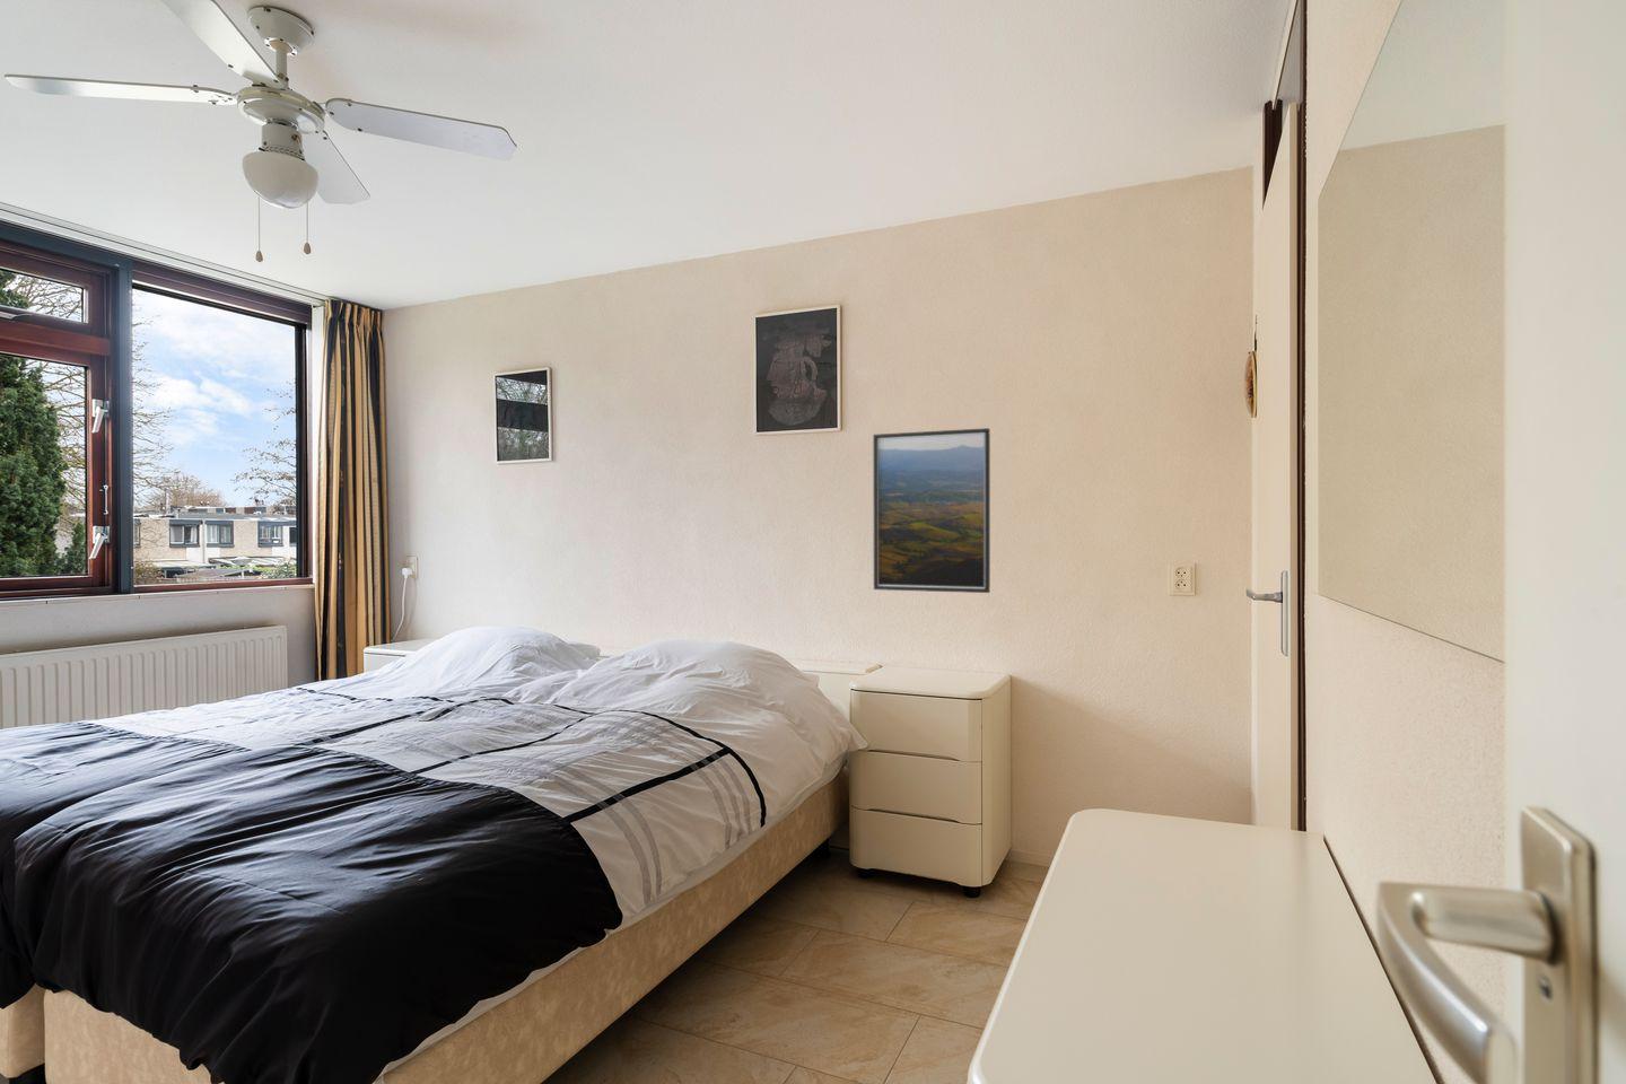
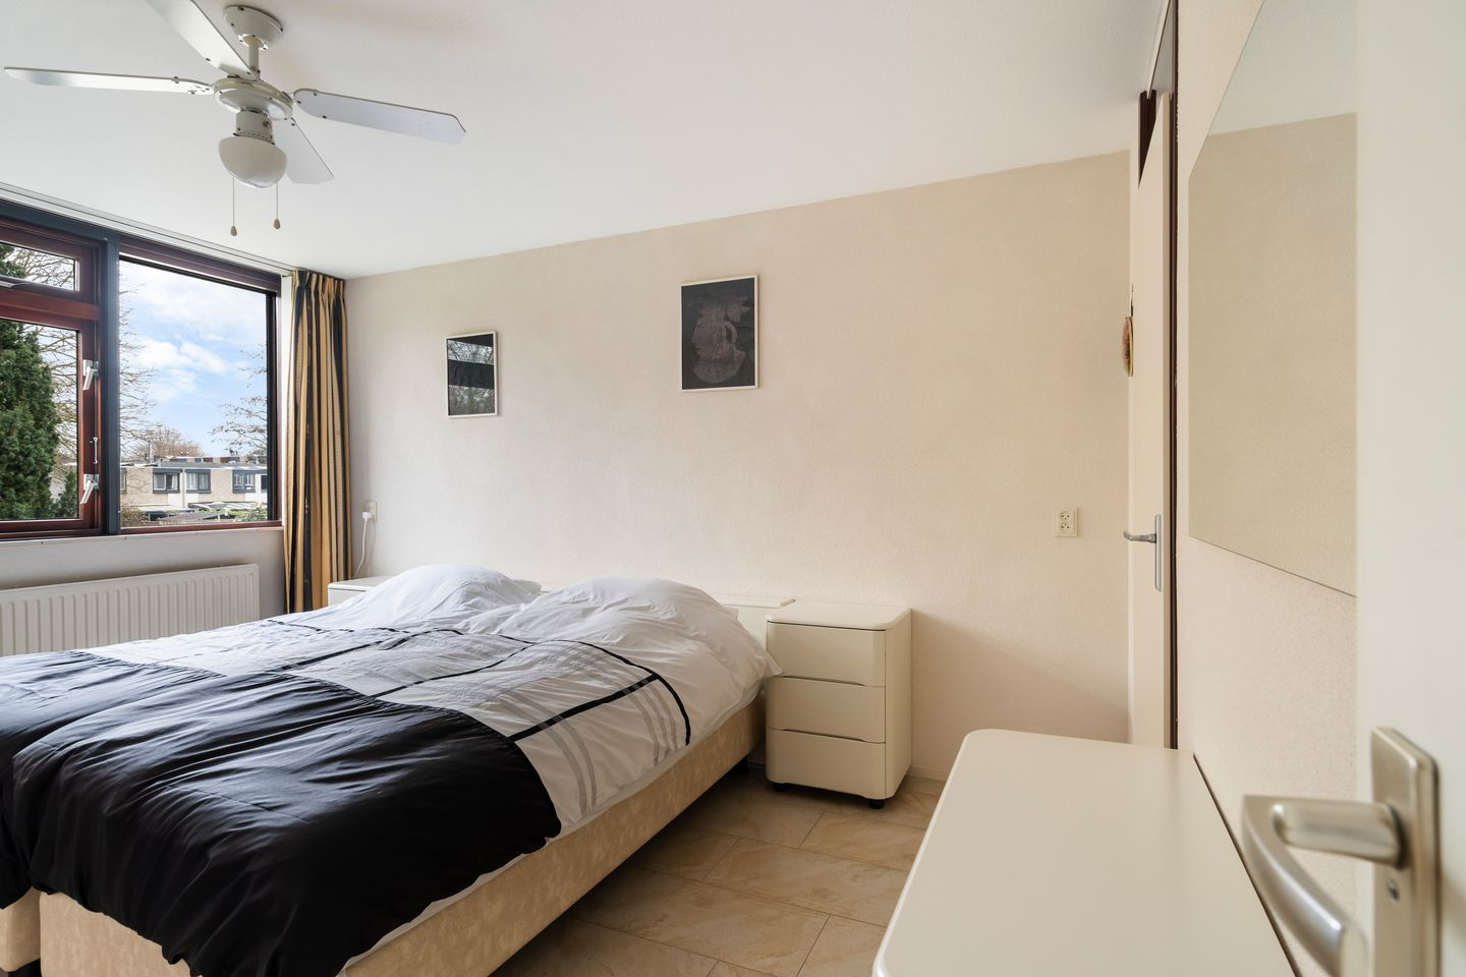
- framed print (929, 511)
